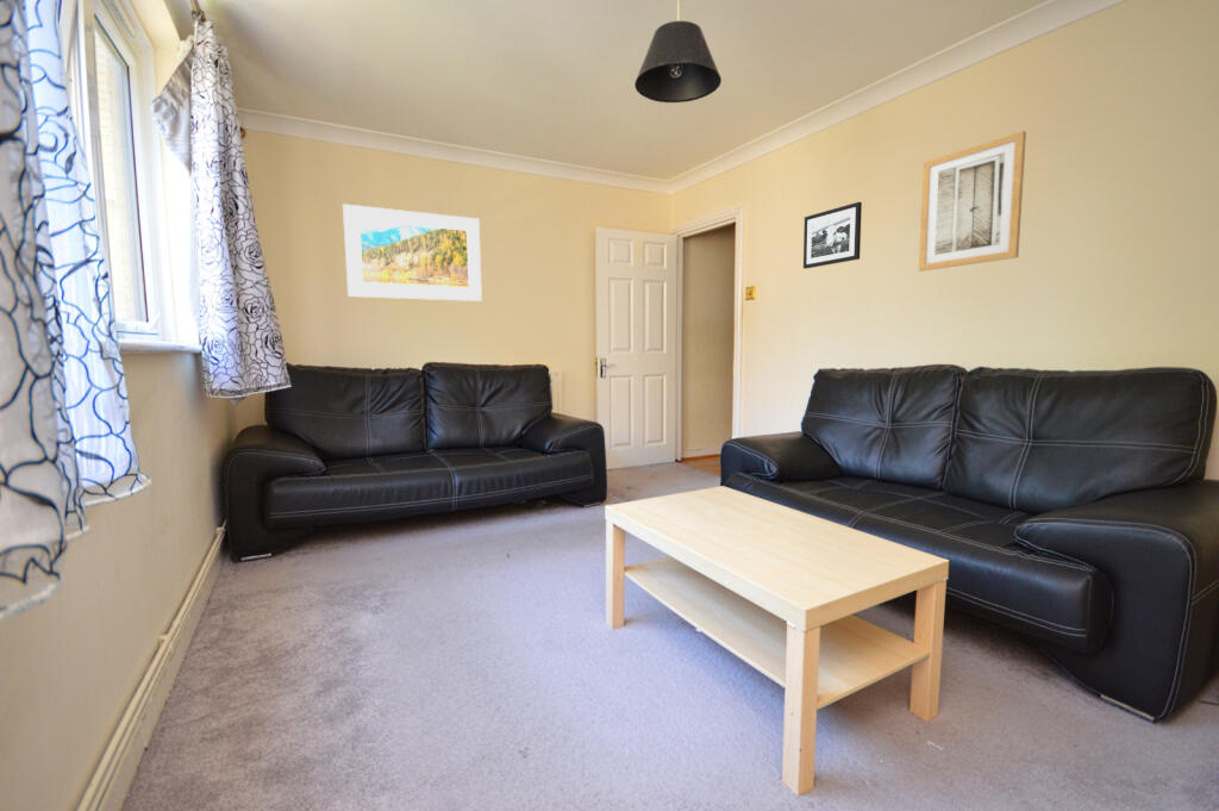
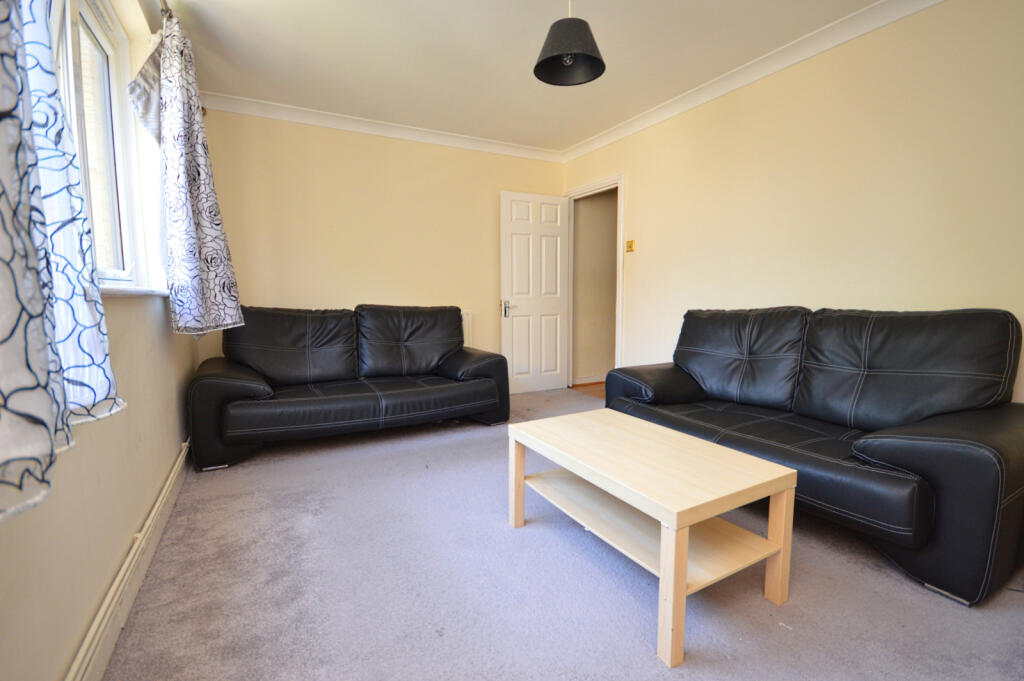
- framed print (415, 255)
- wall art (968, 206)
- picture frame (830, 237)
